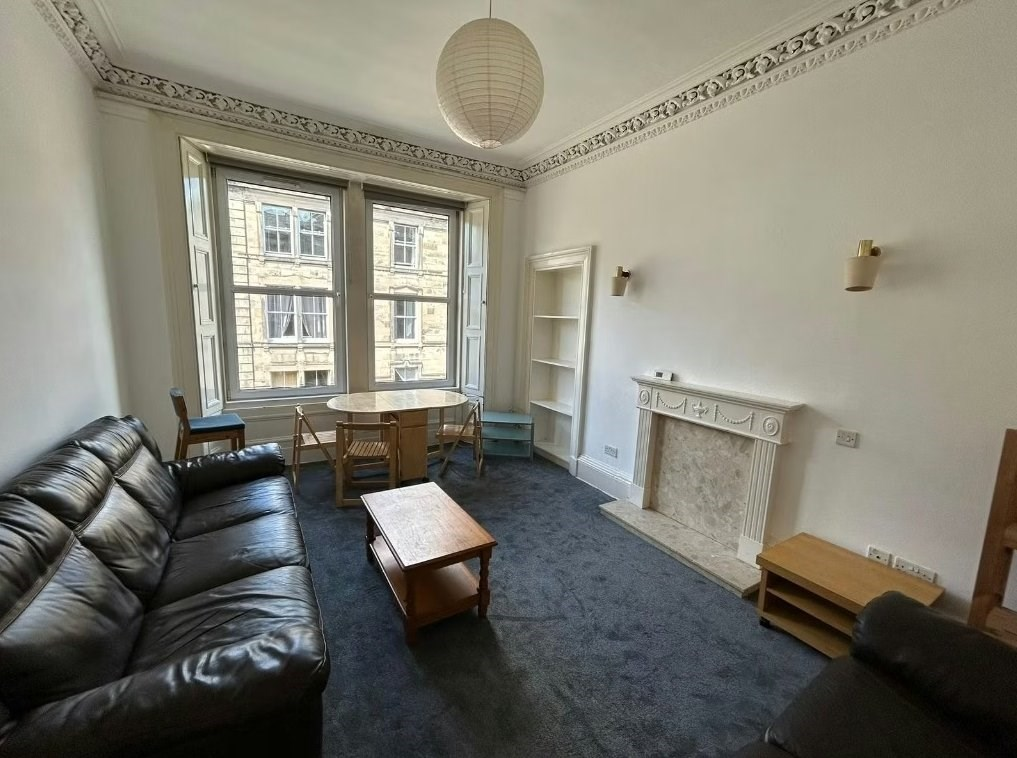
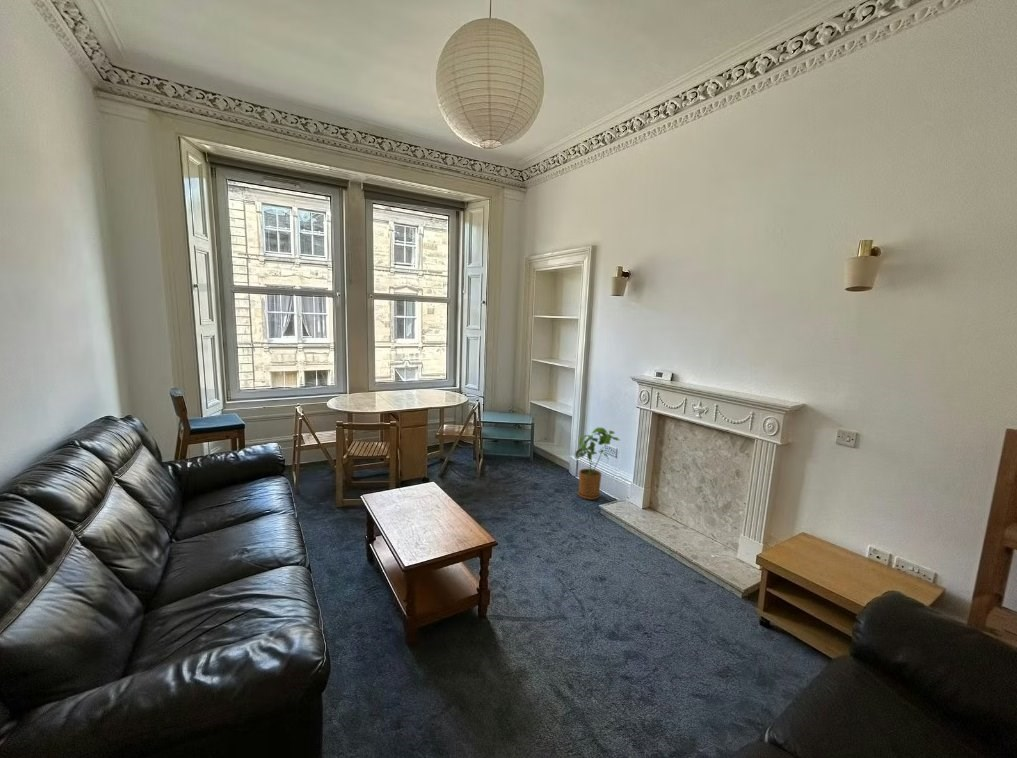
+ house plant (591, 462)
